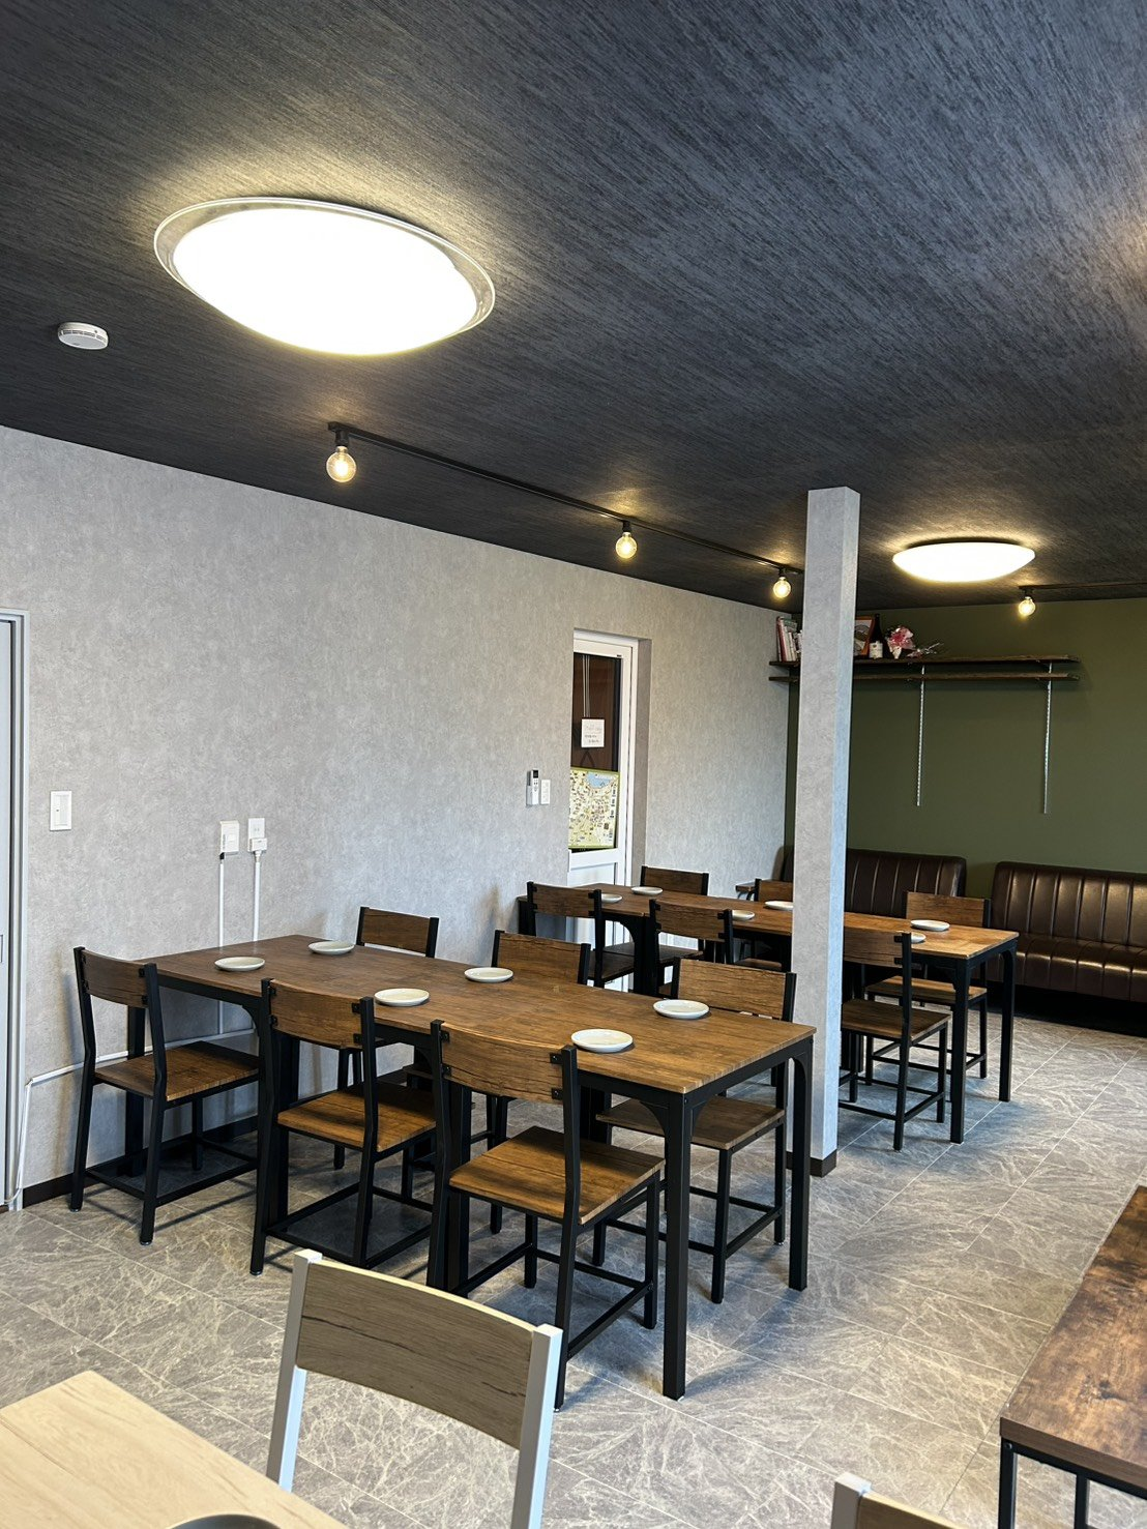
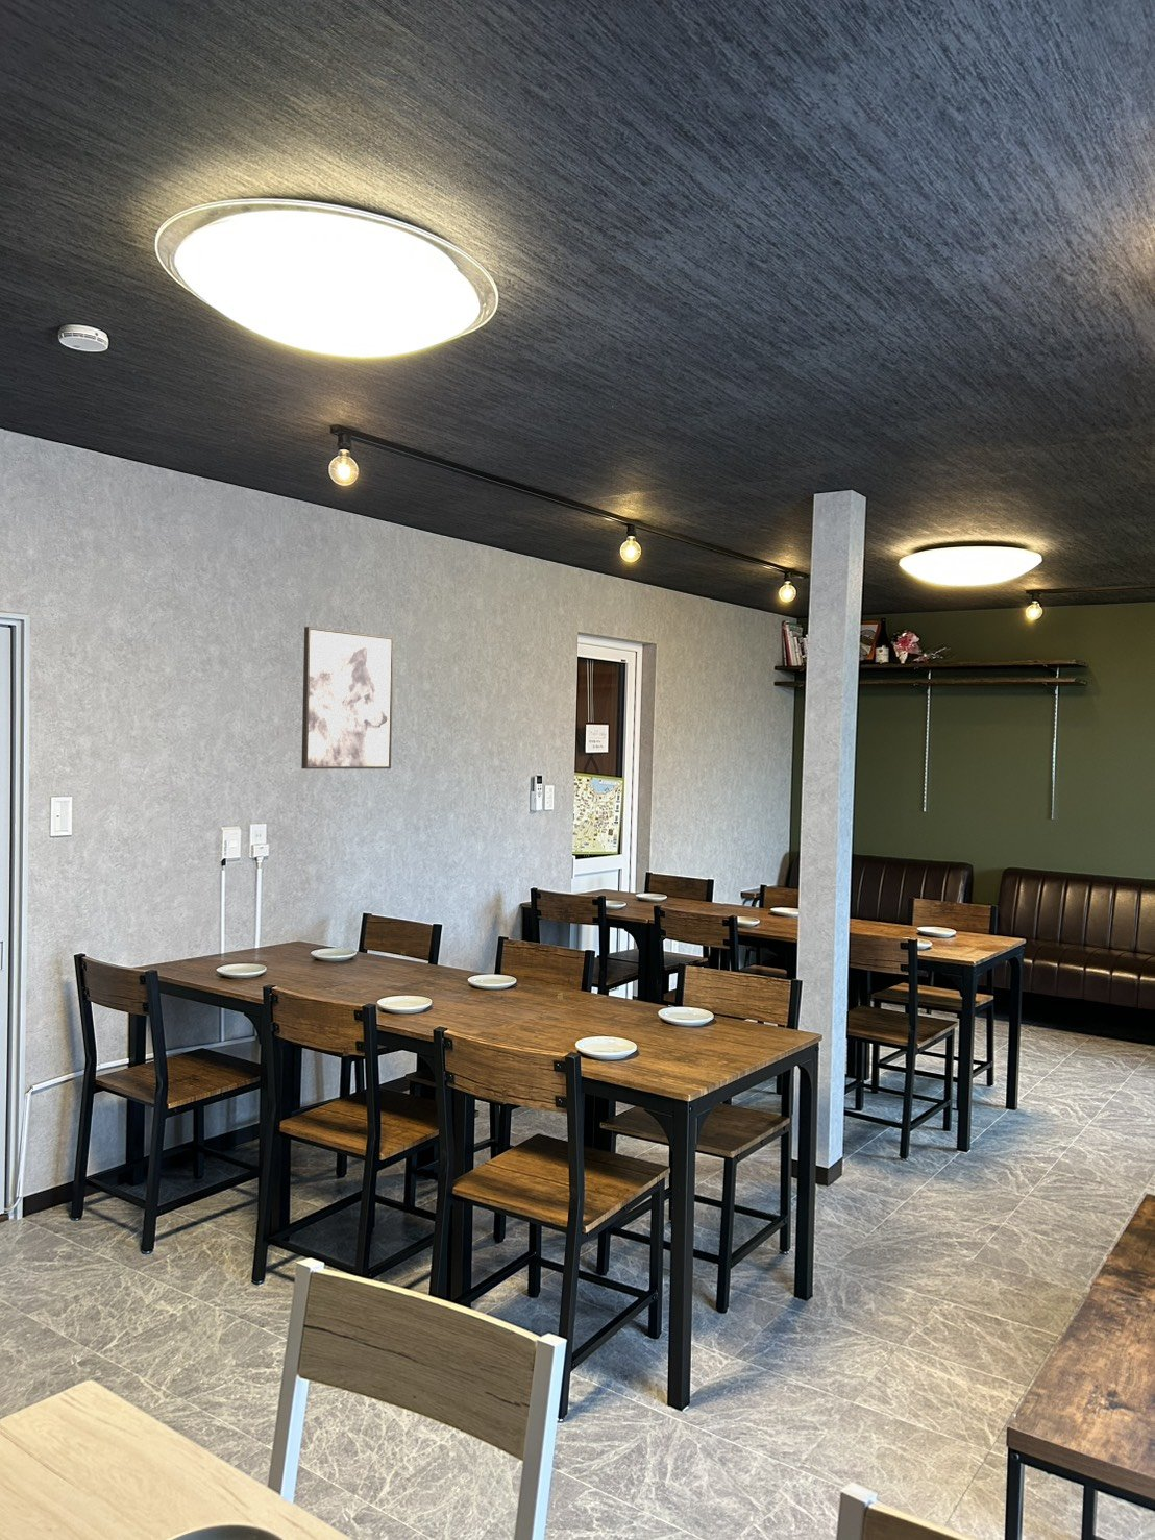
+ wall art (349, 700)
